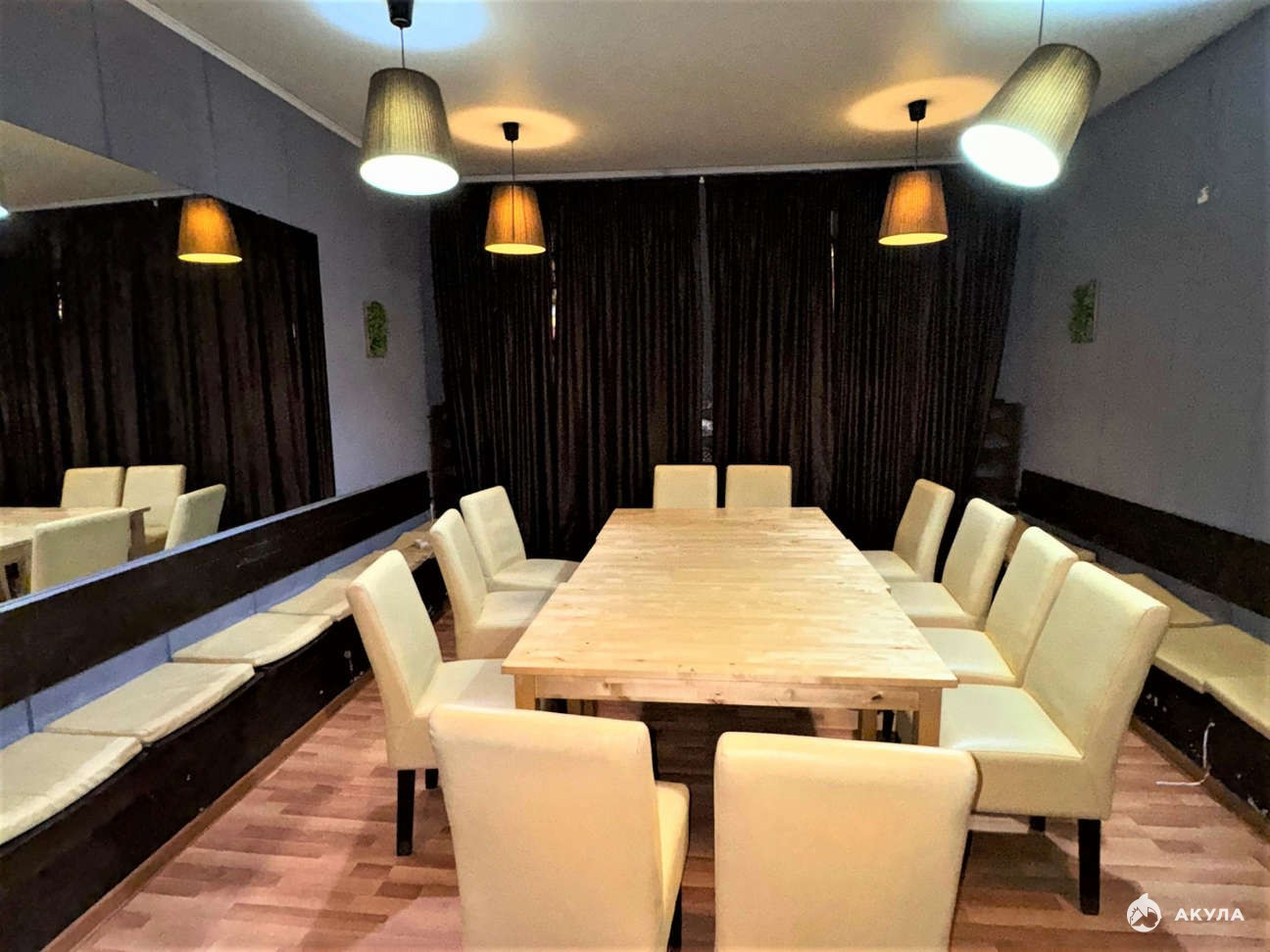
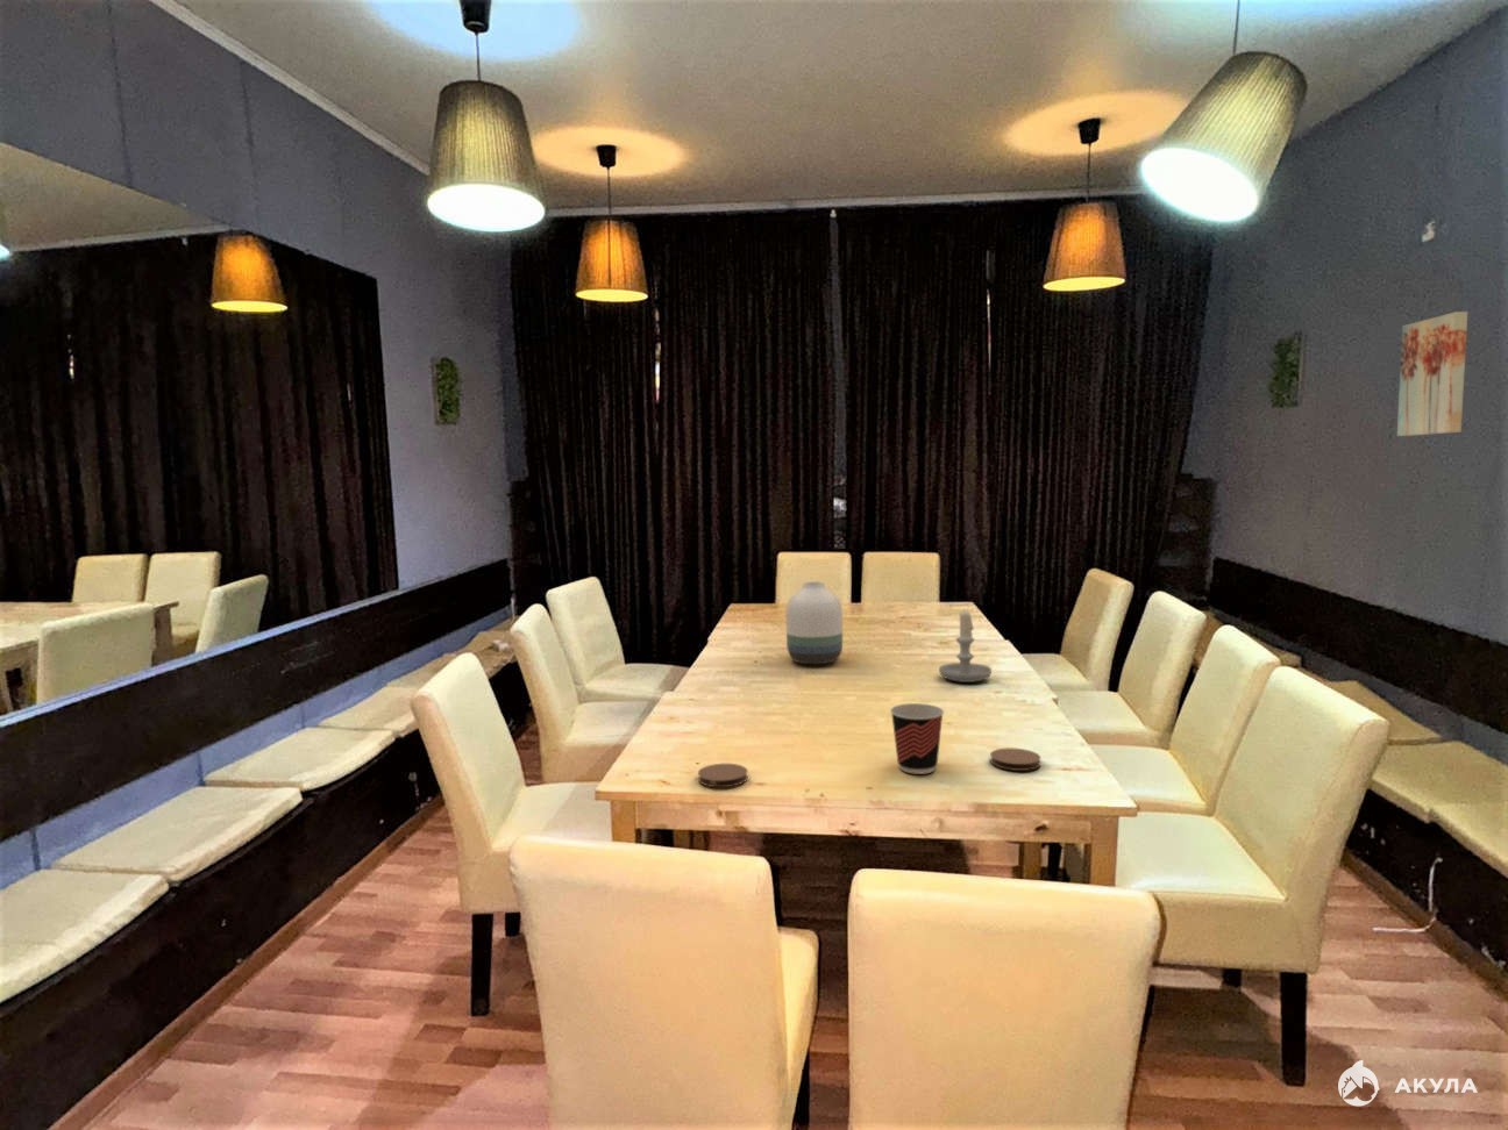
+ coaster (1015, 758)
+ candle (964, 643)
+ coaster (723, 774)
+ cup (917, 738)
+ wall art (1430, 376)
+ vase (813, 622)
